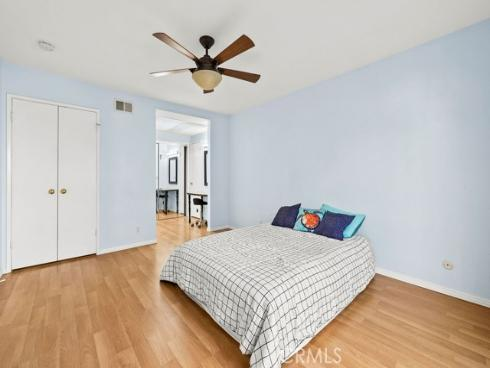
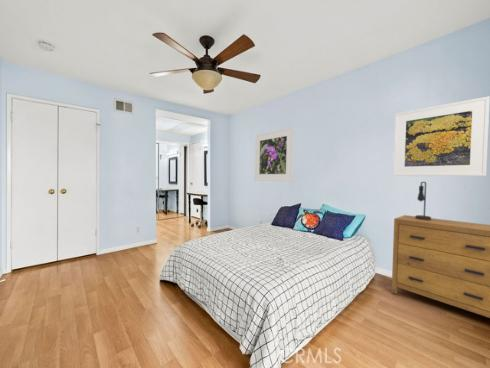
+ table lamp (422, 200)
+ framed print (435, 141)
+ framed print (272, 156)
+ dresser (446, 263)
